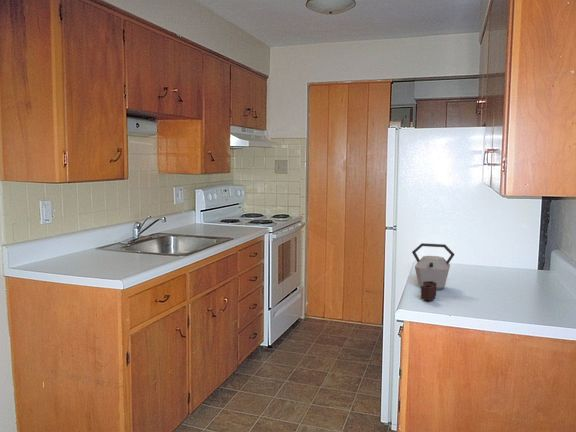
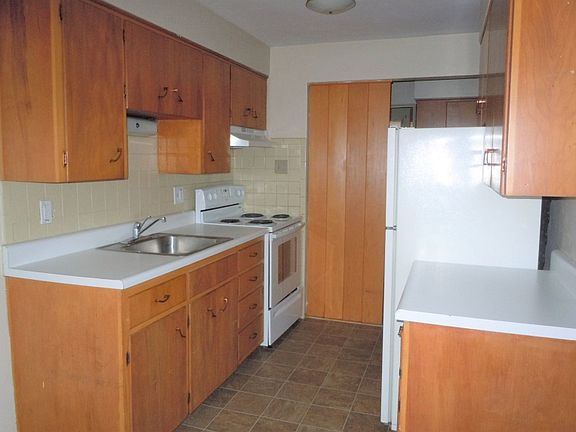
- kettle (431, 269)
